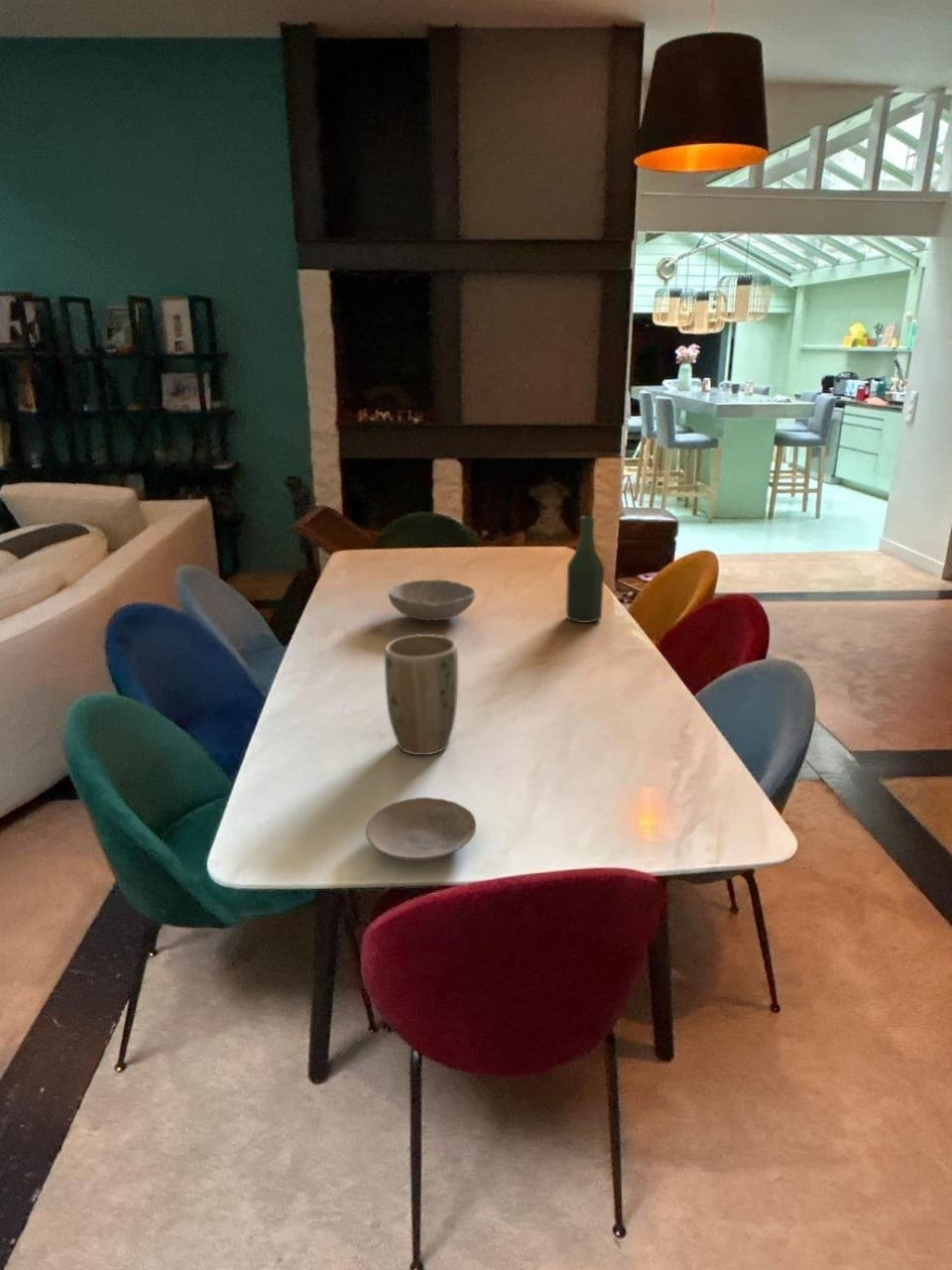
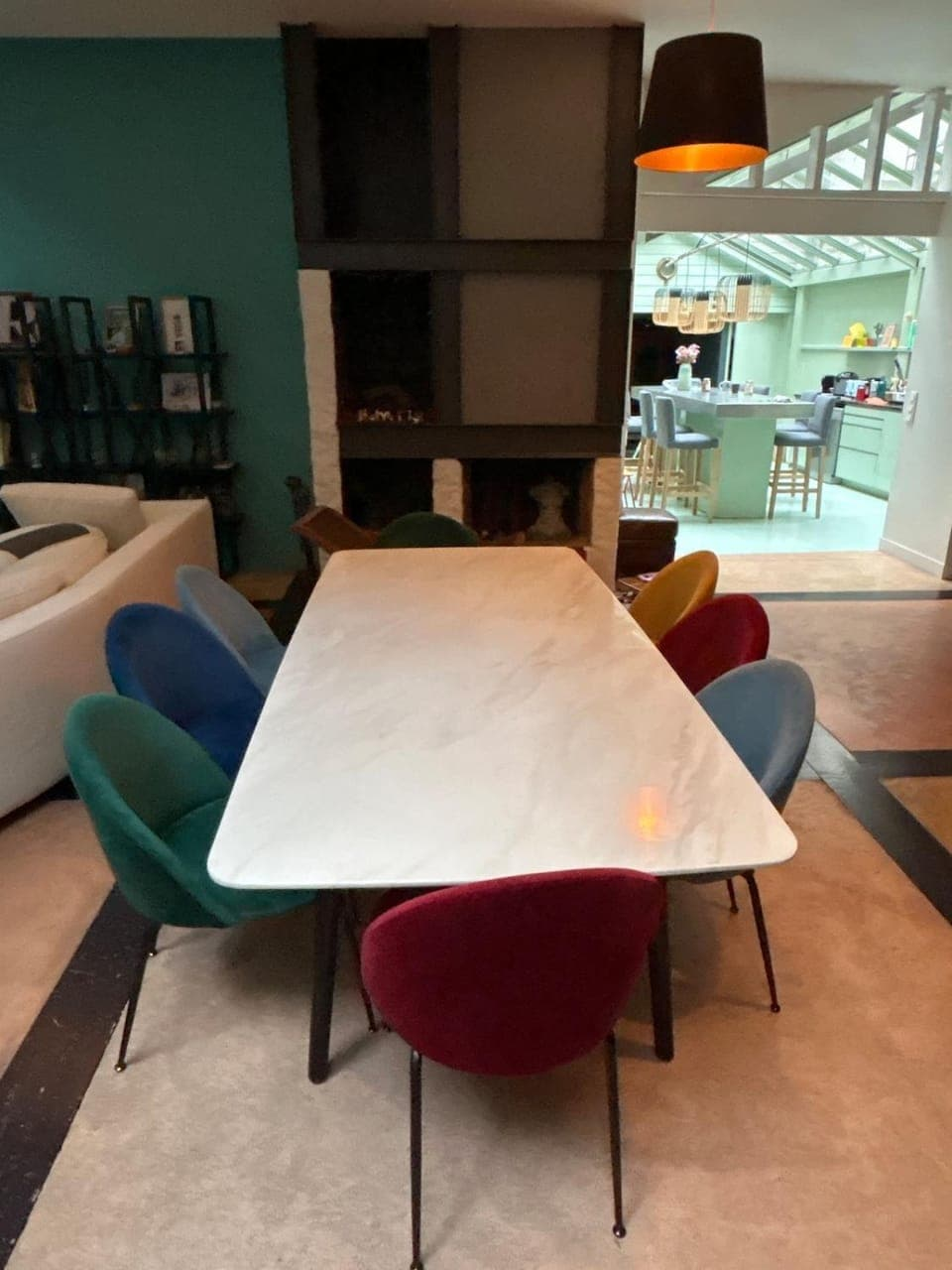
- plate (421, 833)
- bowl (432, 604)
- plant pot (422, 696)
- bottle (585, 569)
